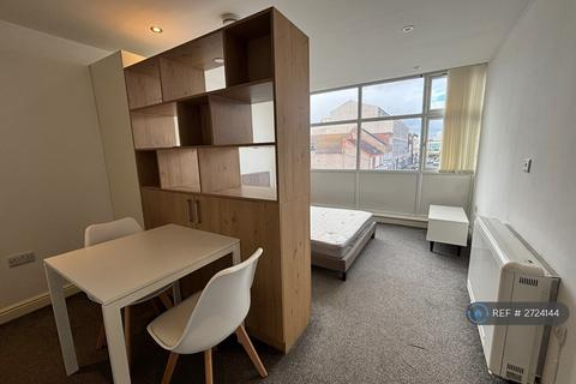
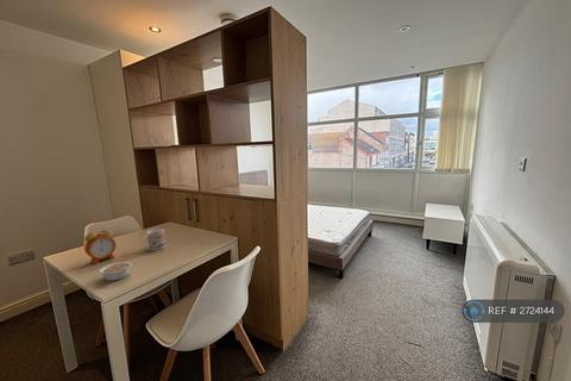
+ alarm clock (100, 243)
+ mug (153, 239)
+ legume (117, 270)
